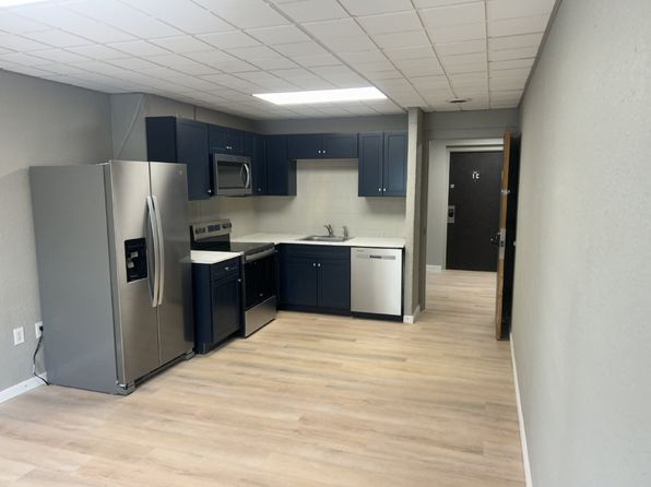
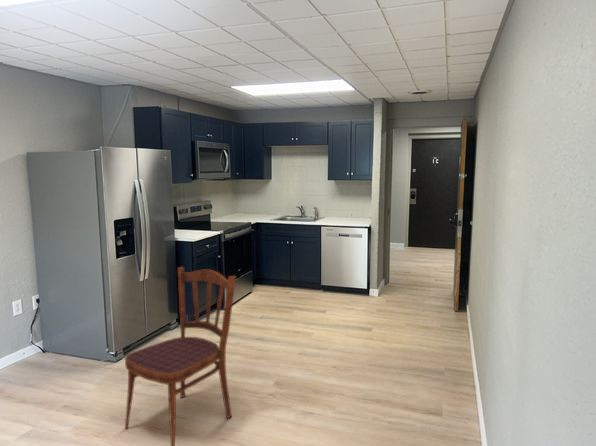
+ dining chair (179, 350)
